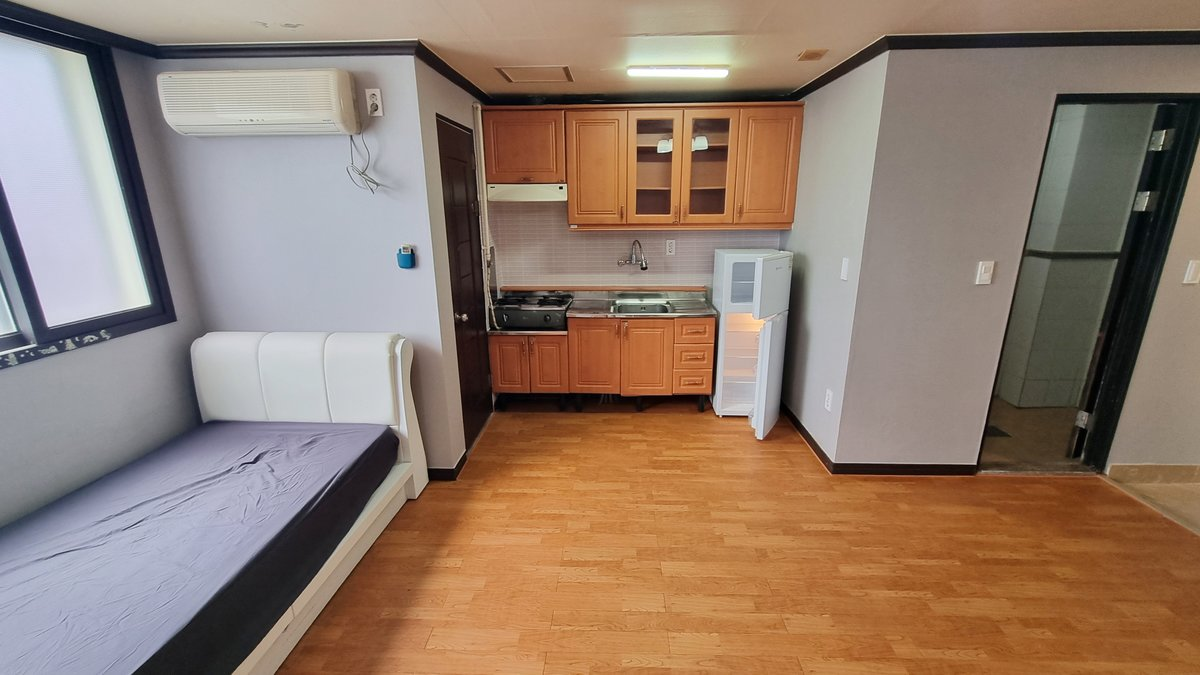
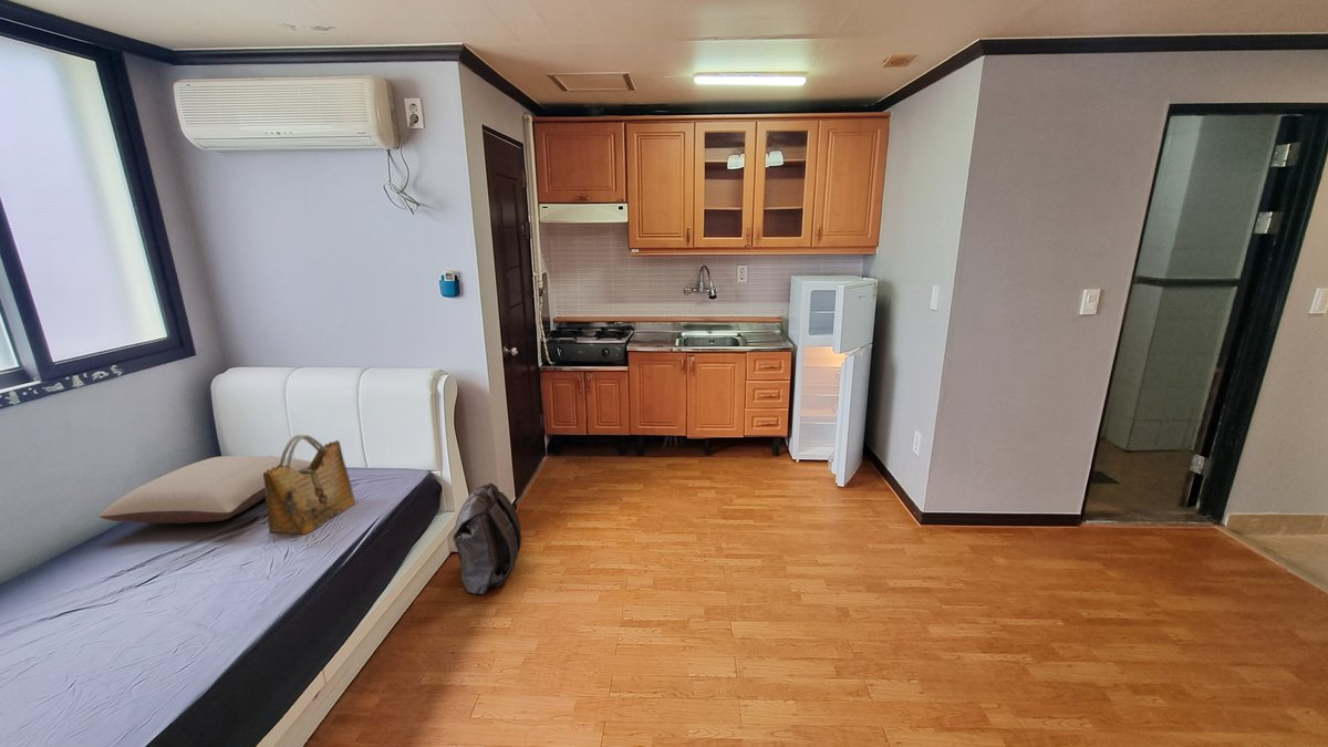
+ backpack (488, 530)
+ grocery bag (308, 476)
+ pillow (218, 488)
